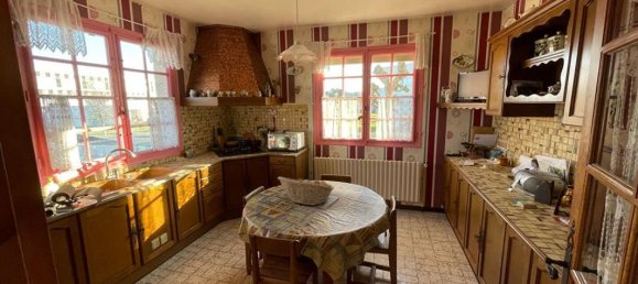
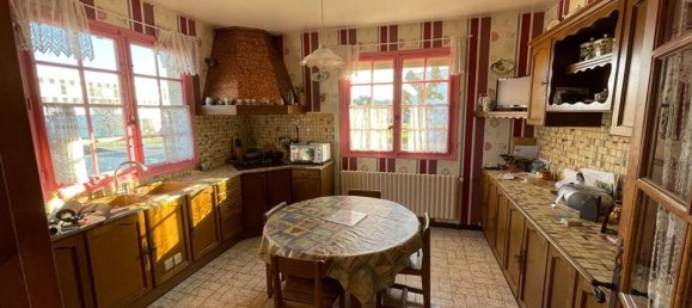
- fruit basket (305, 187)
